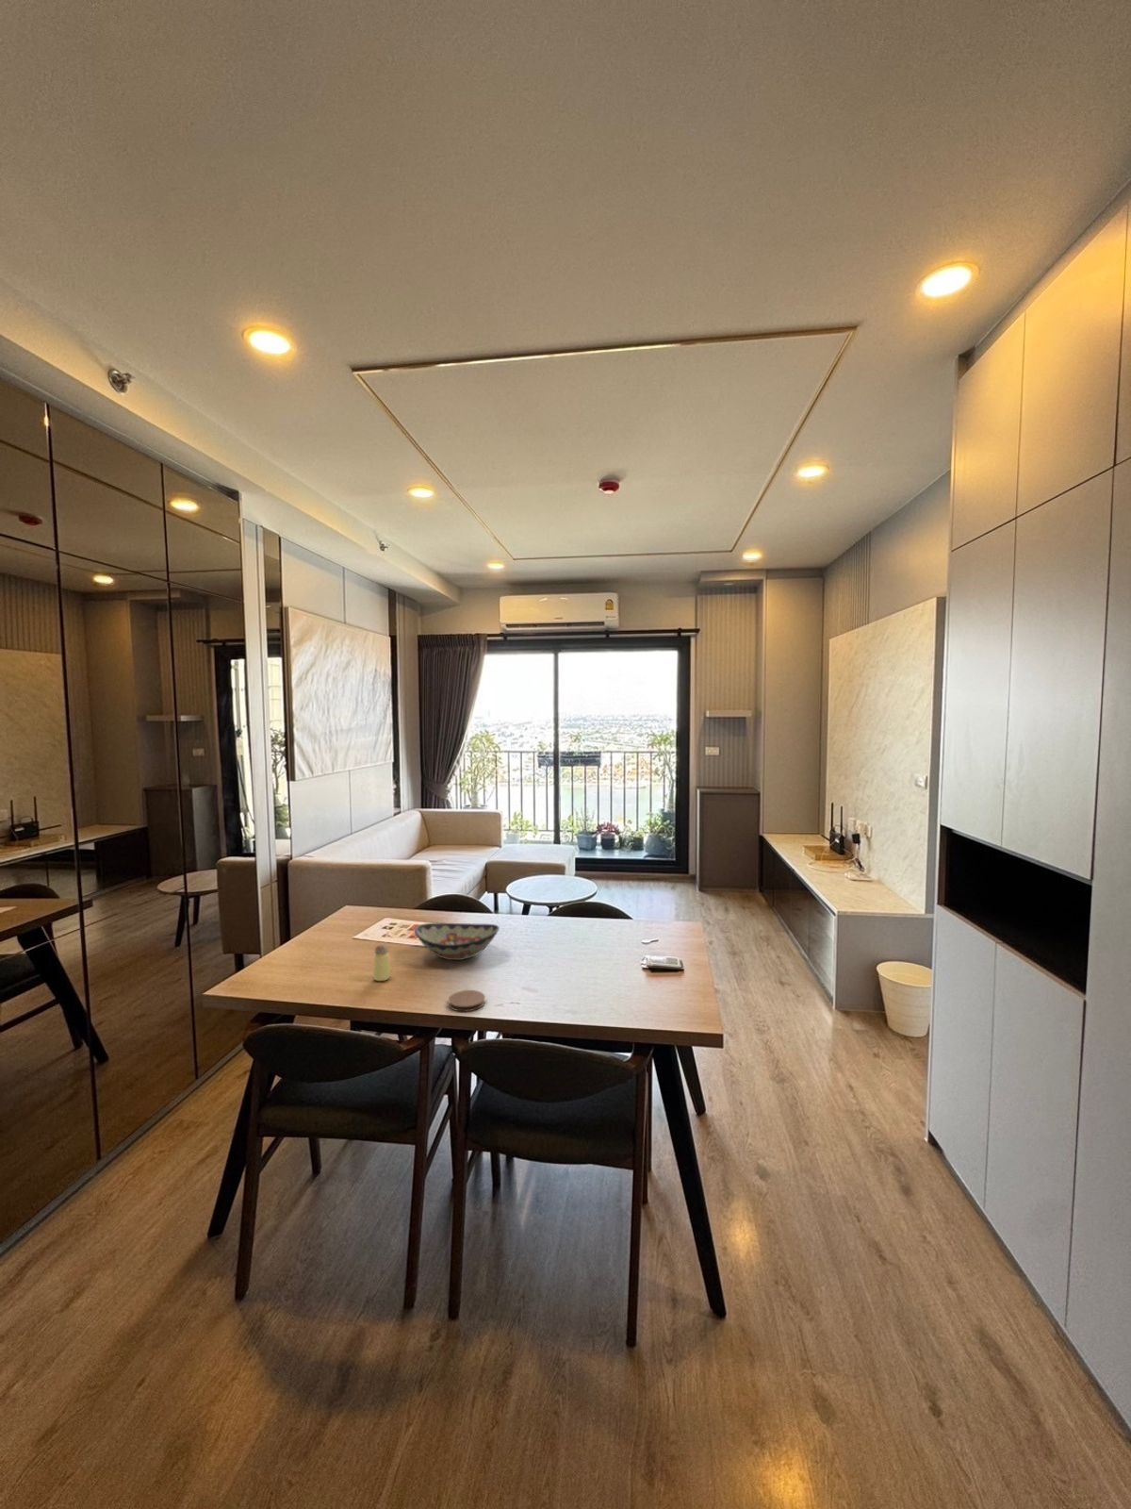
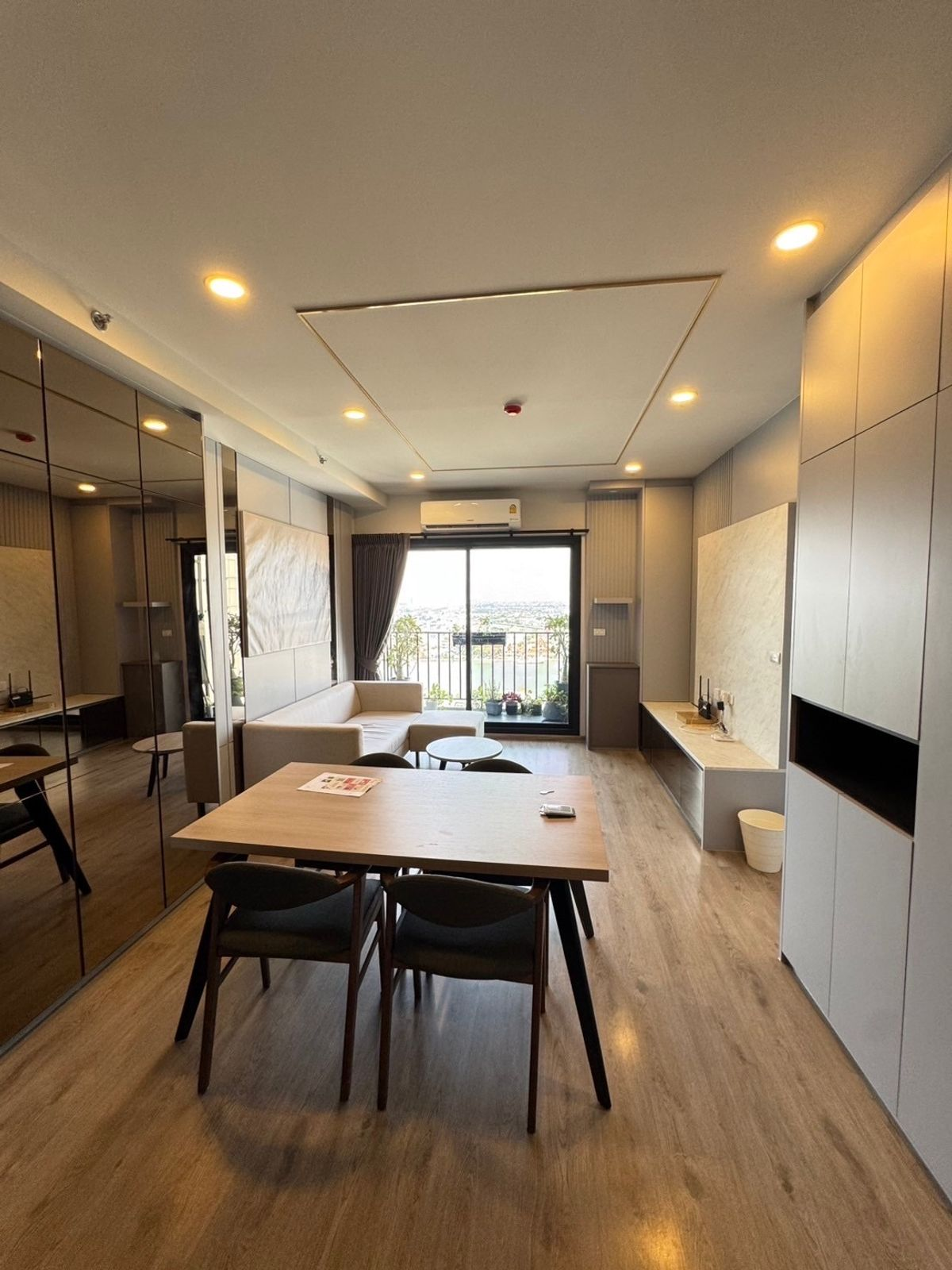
- coaster (467, 999)
- decorative bowl (457, 941)
- saltshaker (381, 962)
